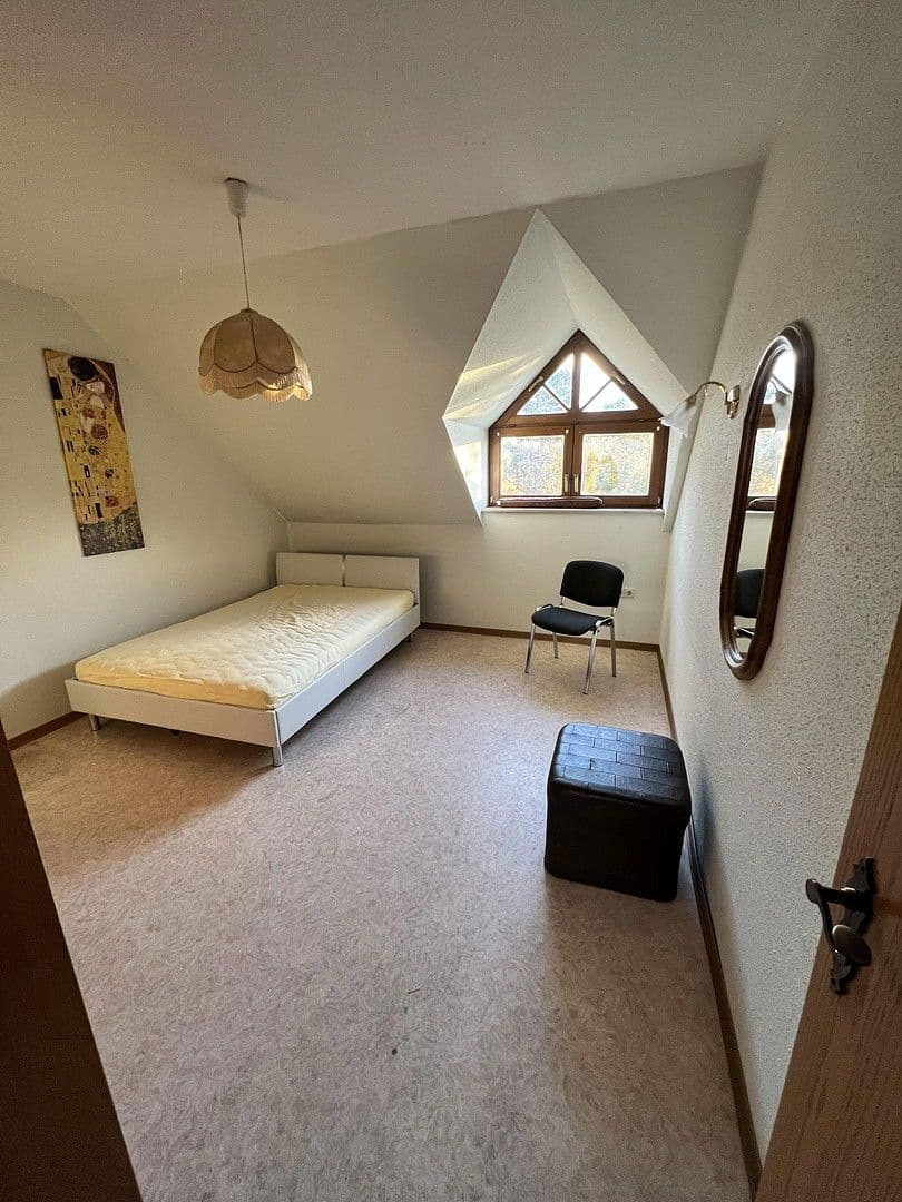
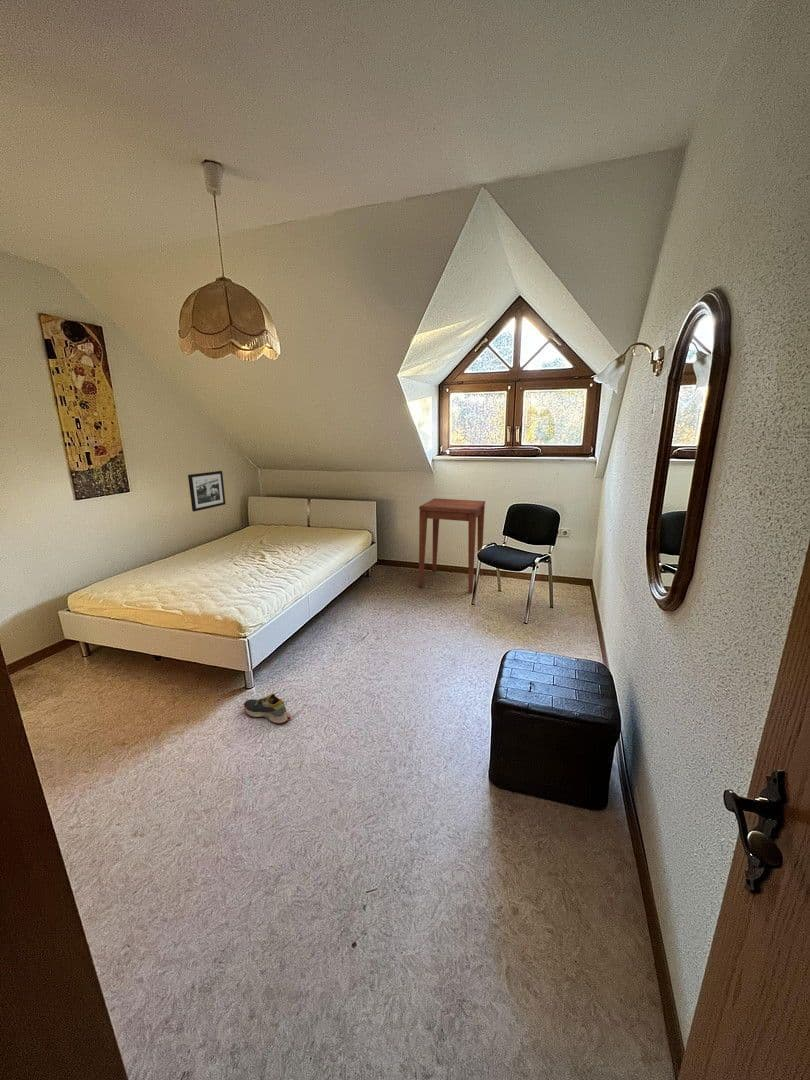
+ side table (437, 543)
+ picture frame (207, 490)
+ shoe (267, 703)
